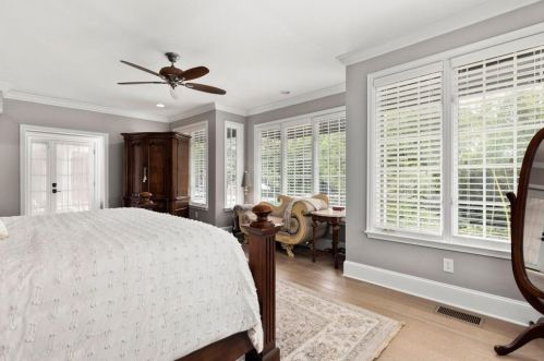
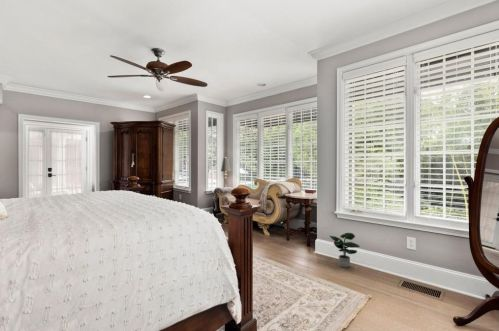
+ potted plant (346, 250)
